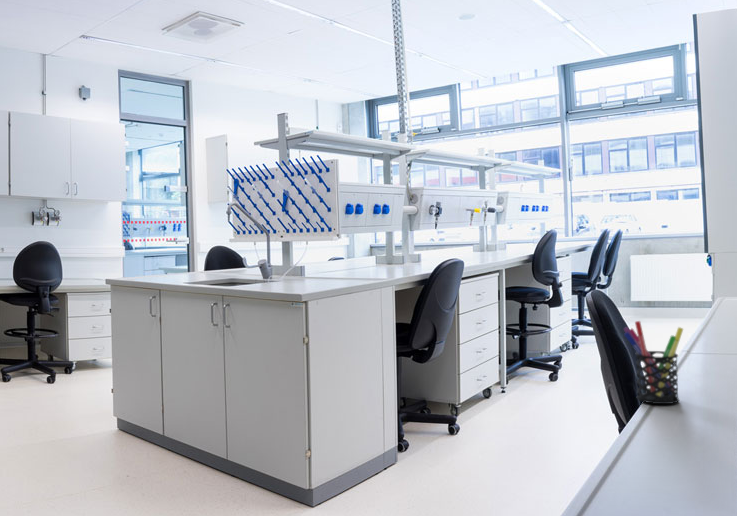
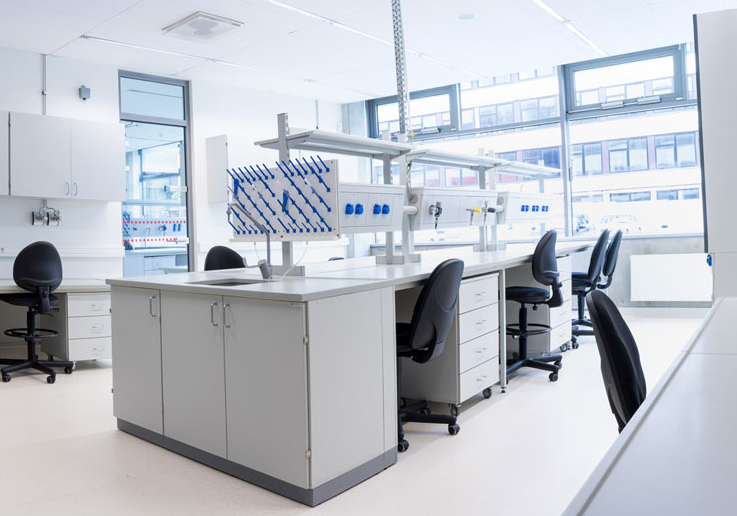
- pen holder (657, 360)
